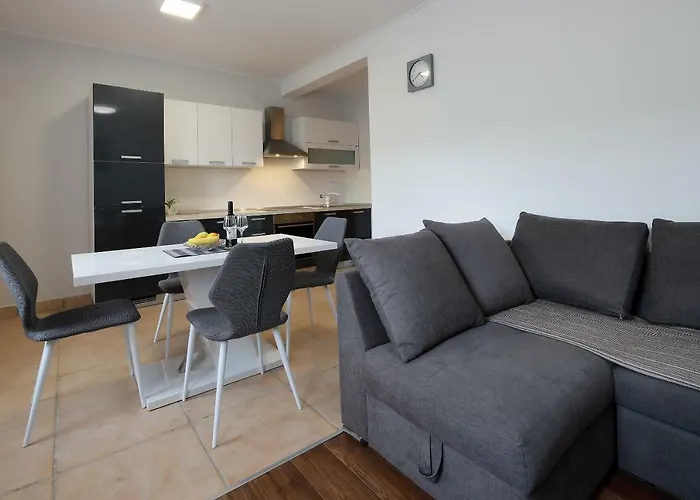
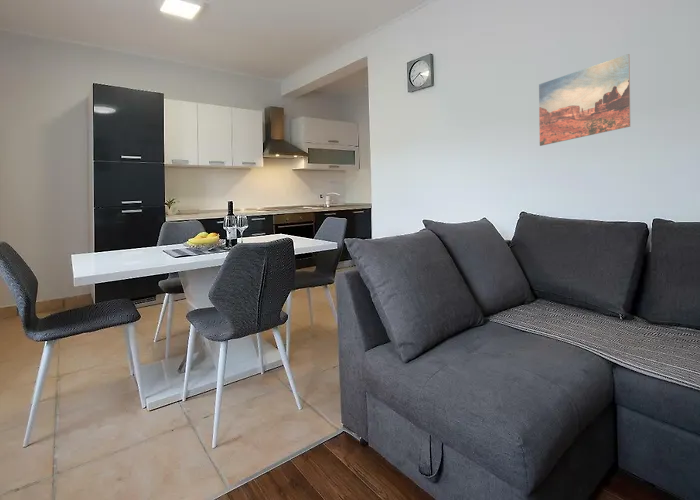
+ wall art (580, 103)
